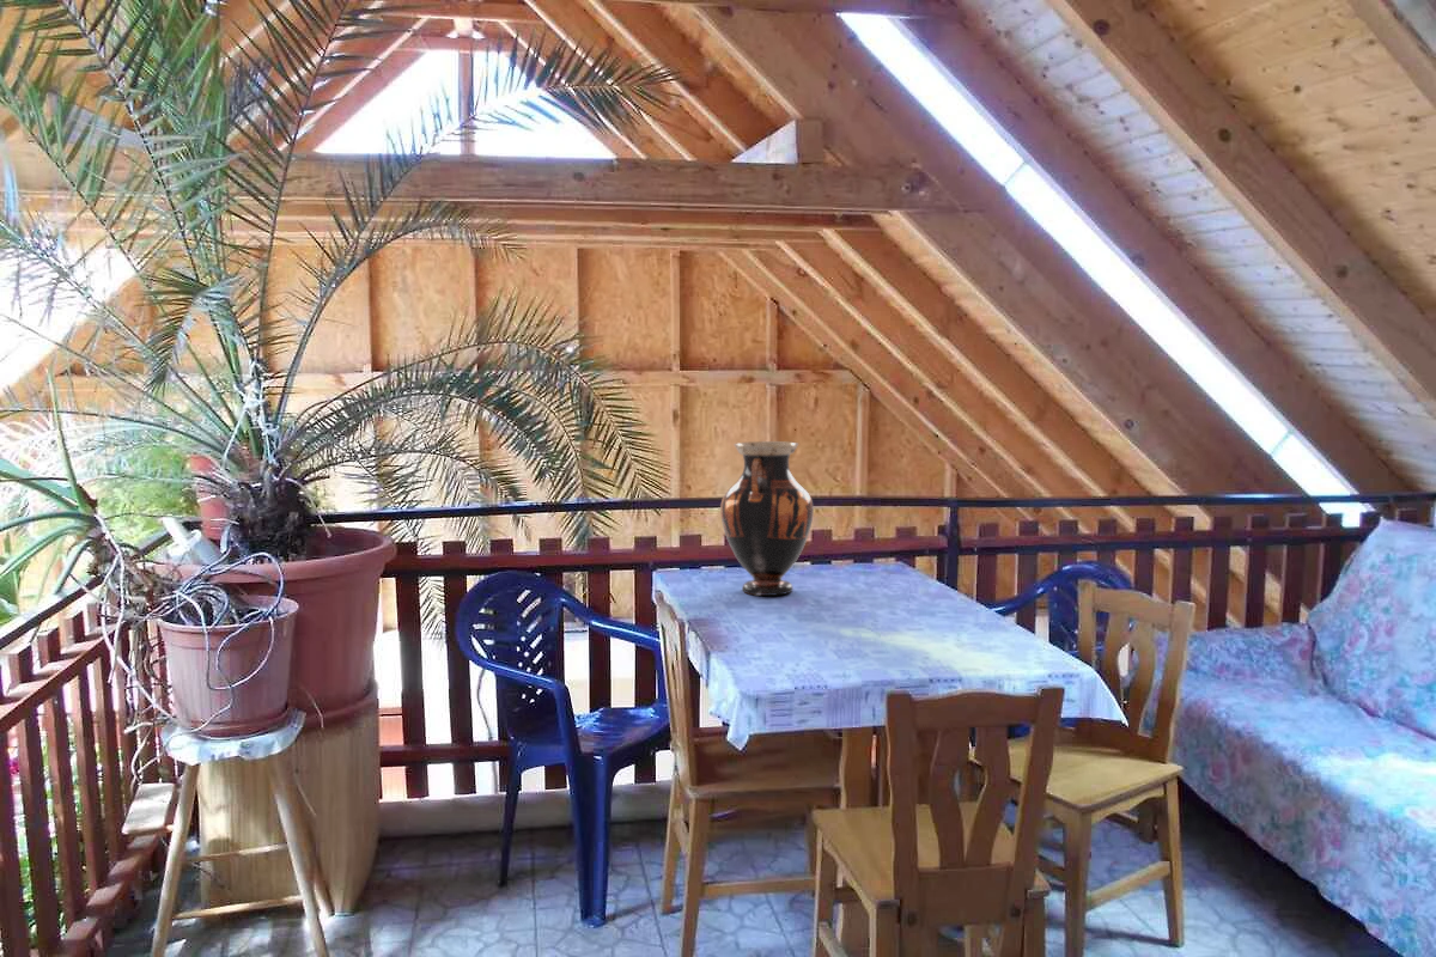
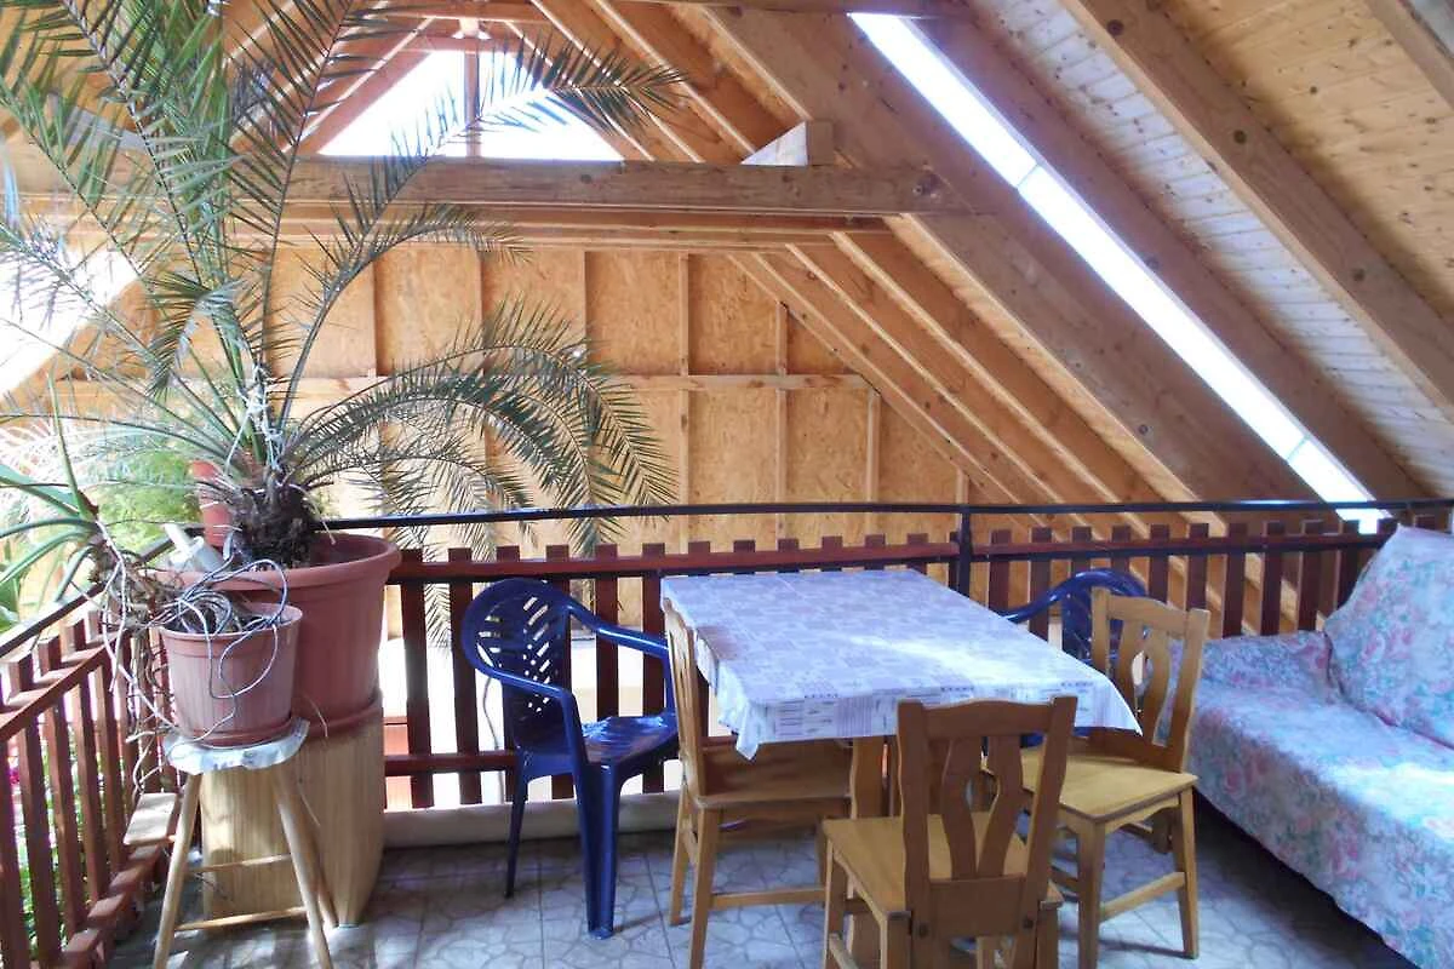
- vase (766, 517)
